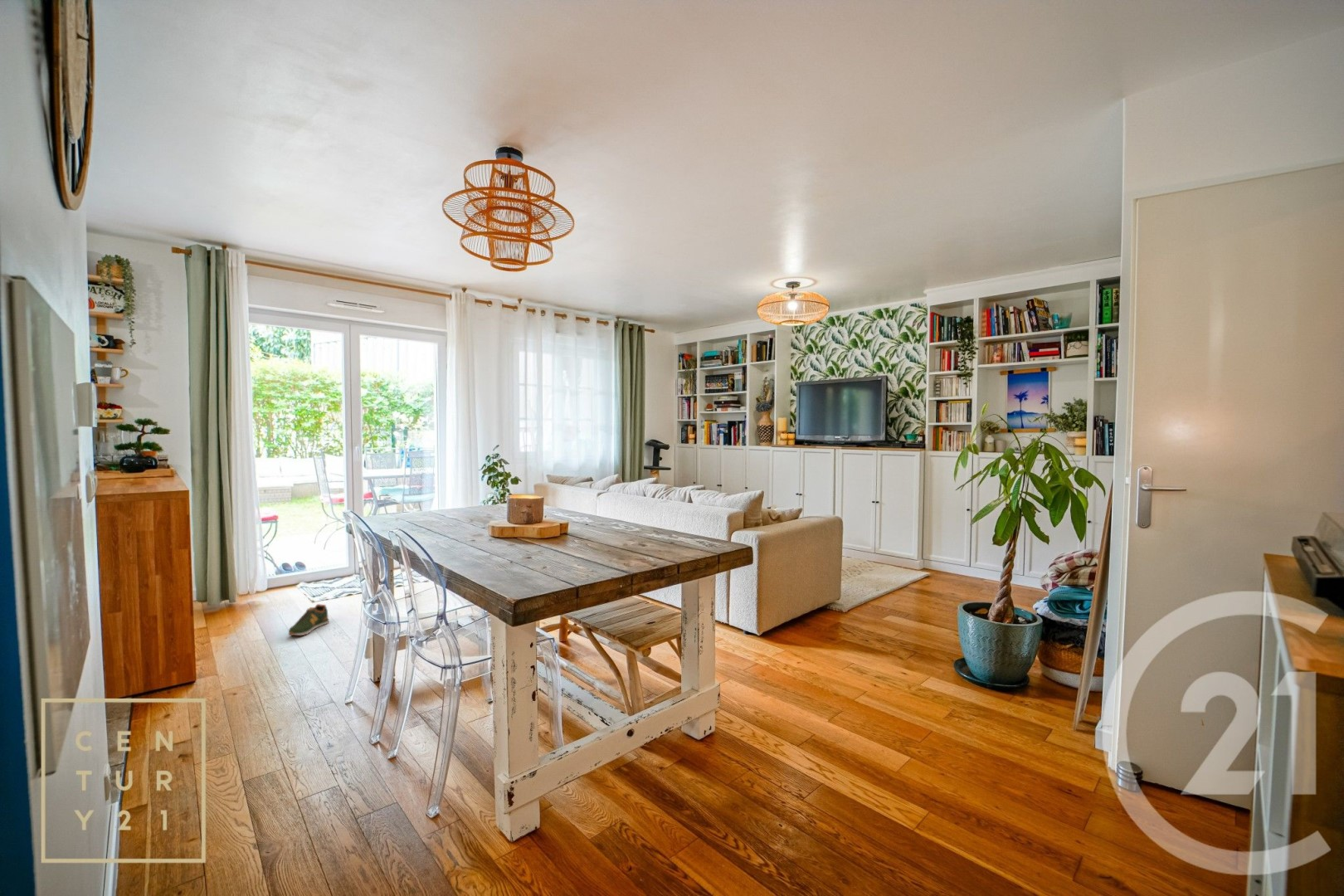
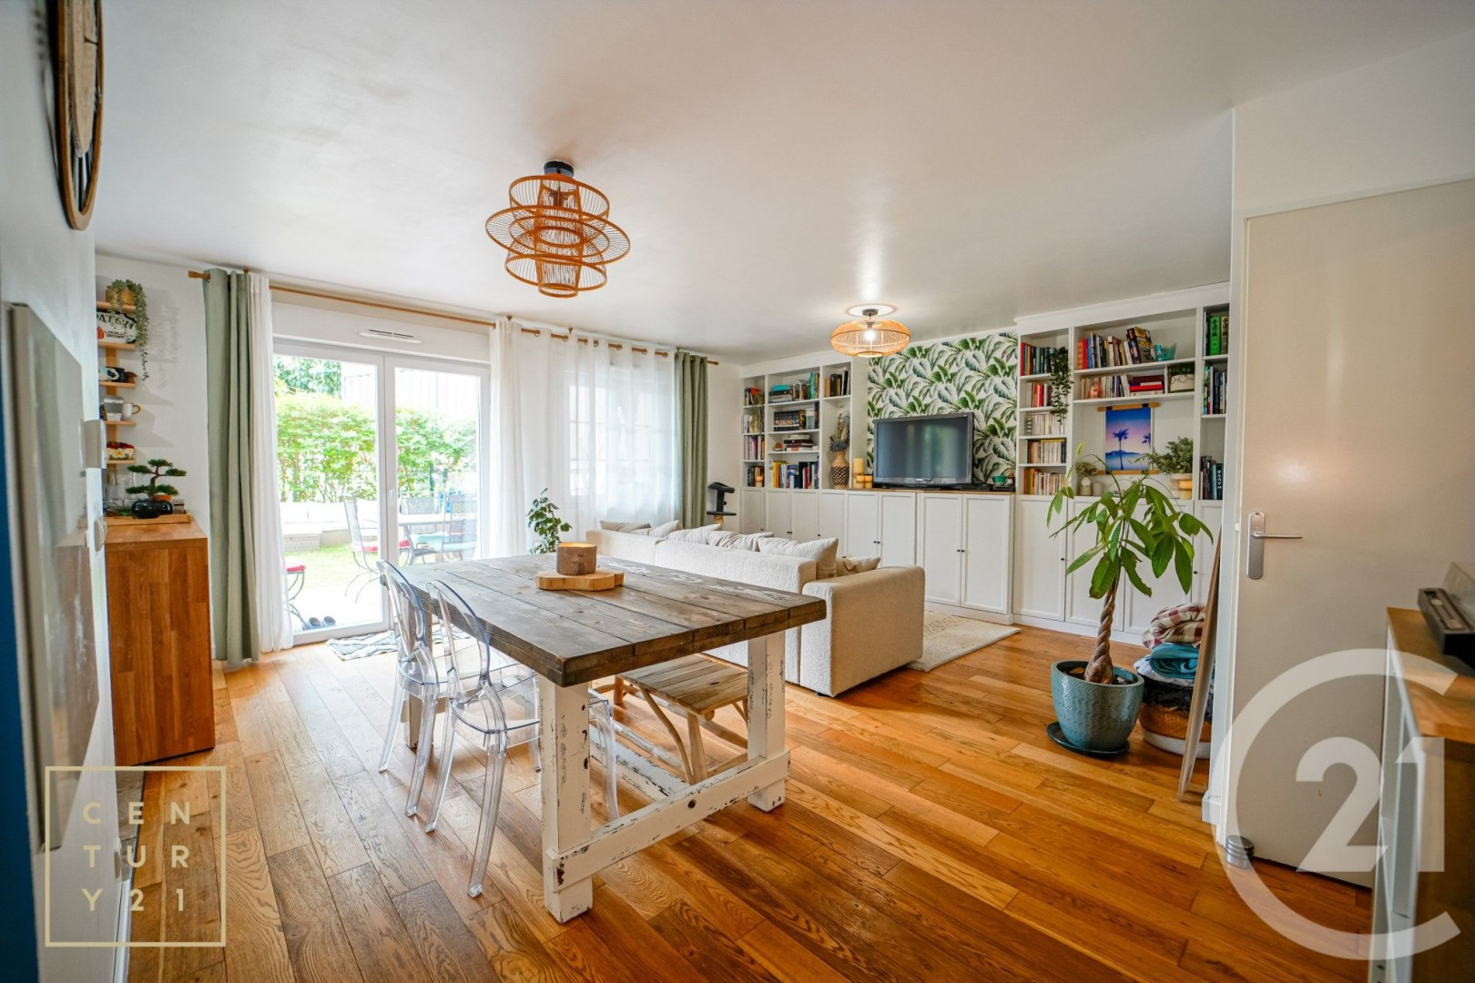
- shoe (309, 619)
